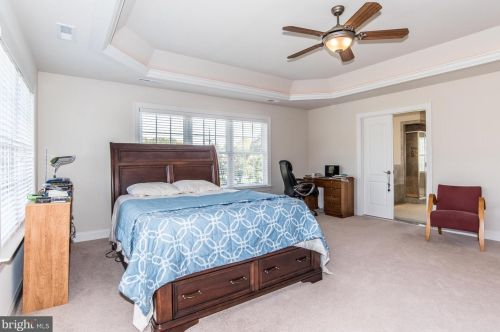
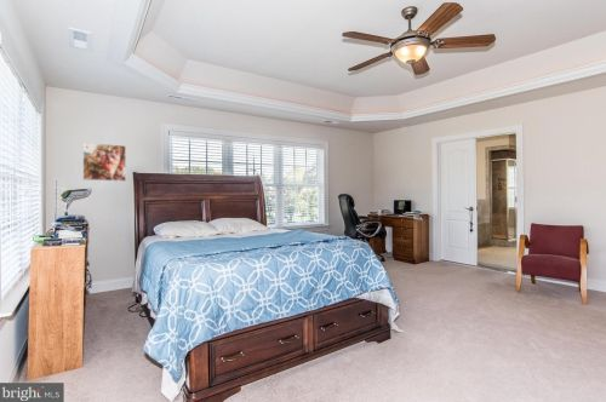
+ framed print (104, 162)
